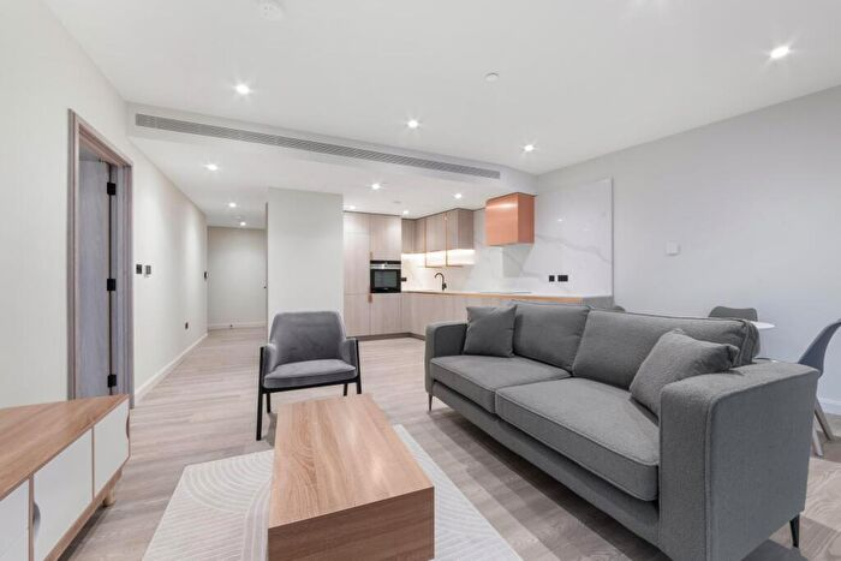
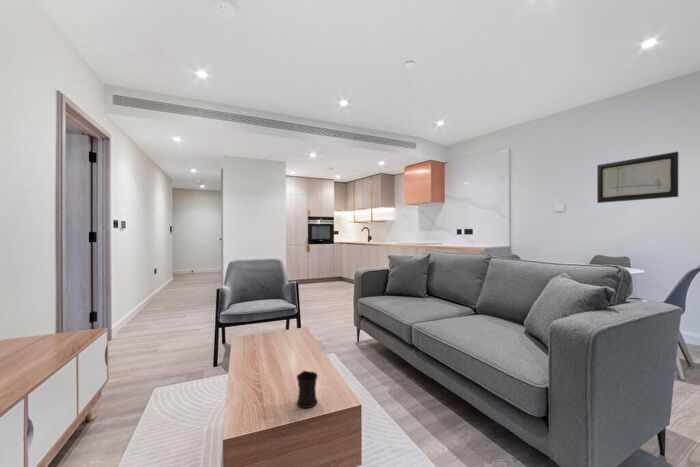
+ wall art (634, 179)
+ mug (307, 389)
